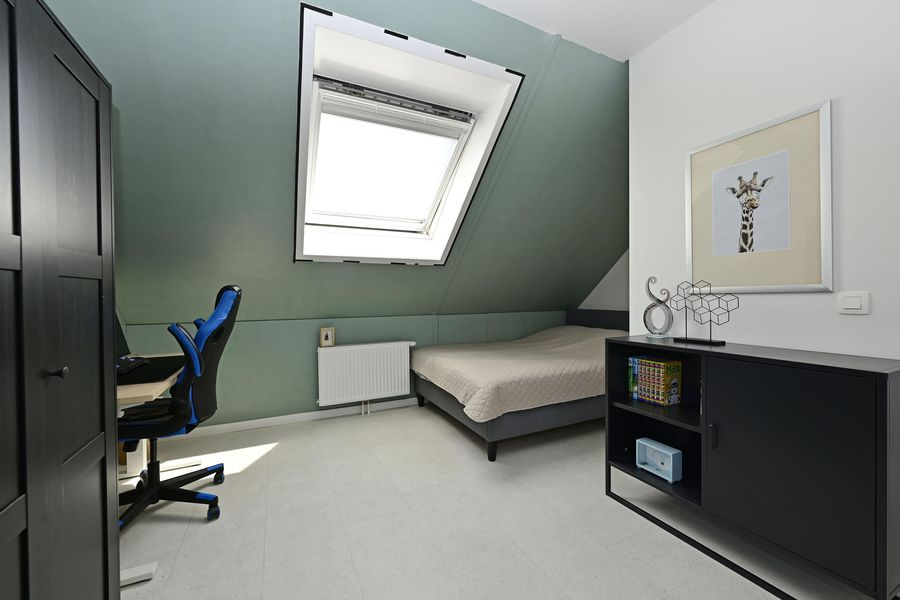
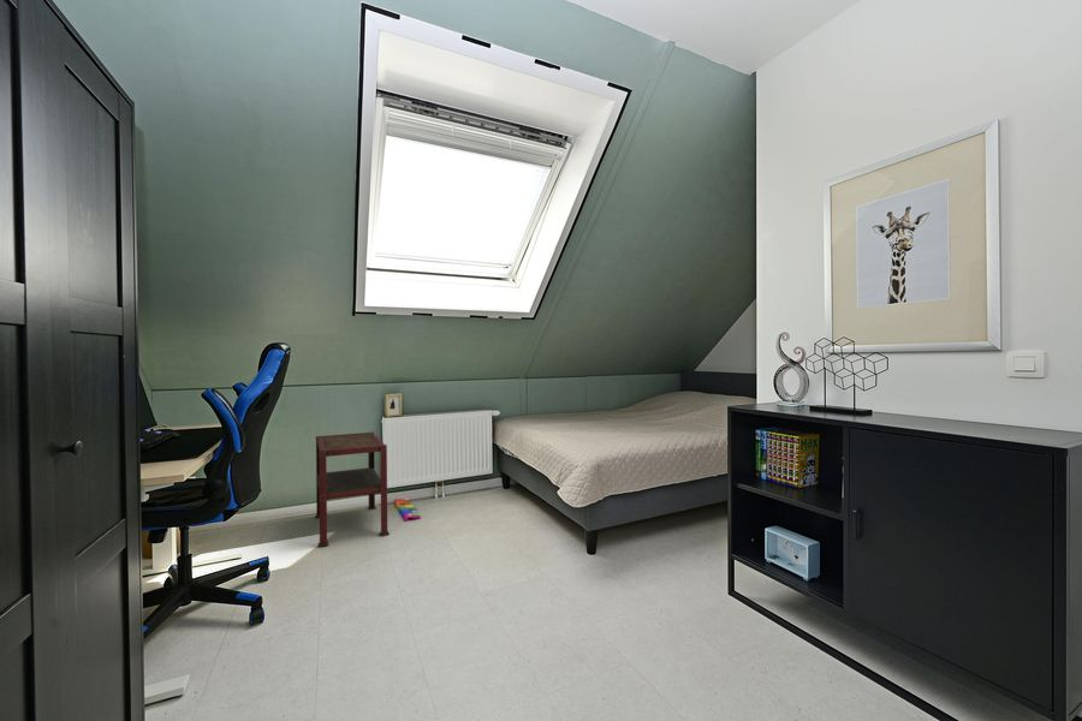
+ knob puzzle (406, 506)
+ side table (349, 482)
